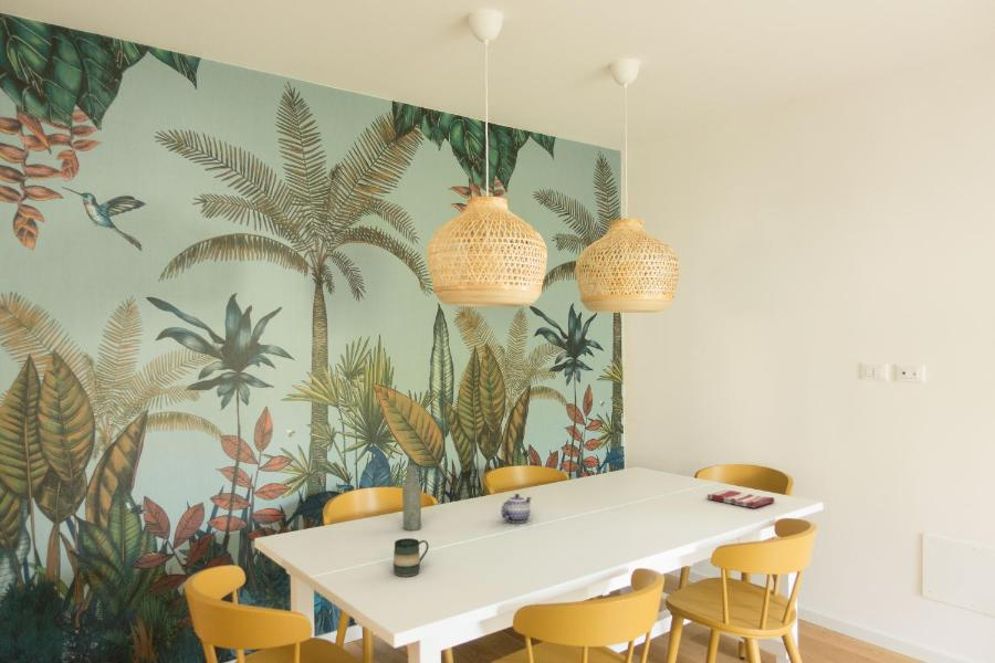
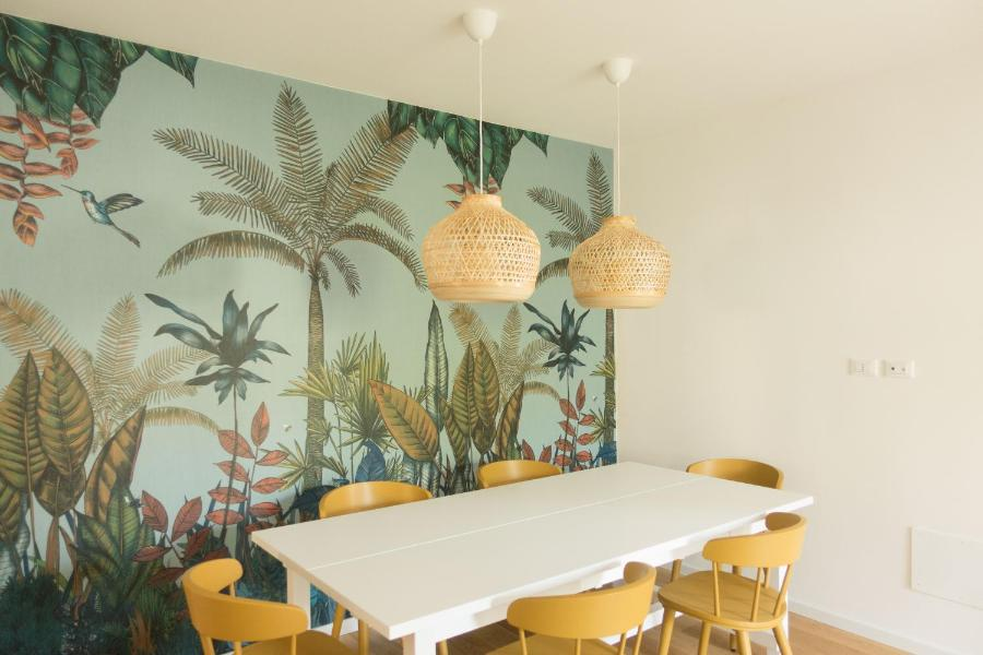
- mug (411, 556)
- bottle (411, 496)
- dish towel (740, 497)
- teapot (516, 507)
